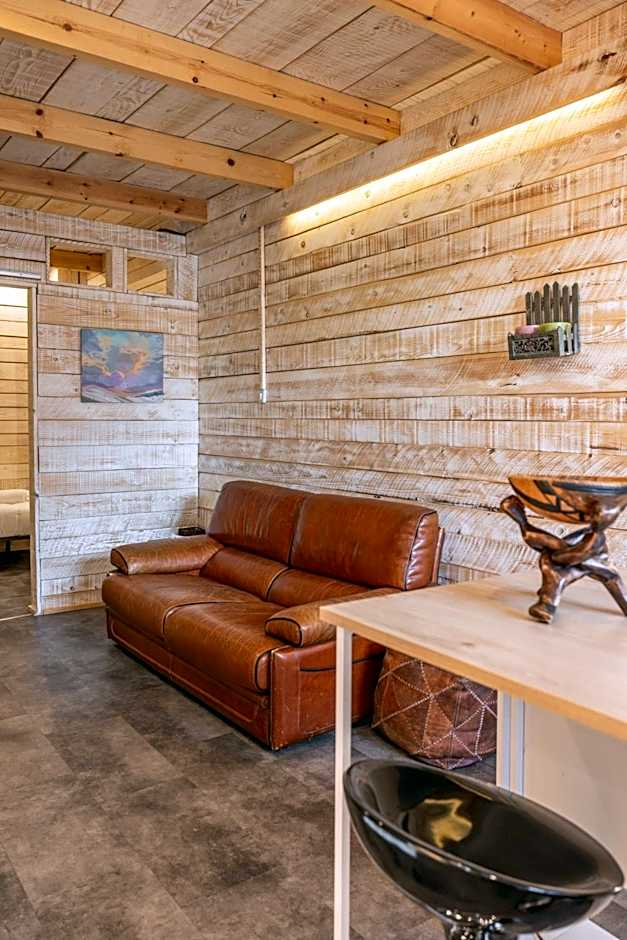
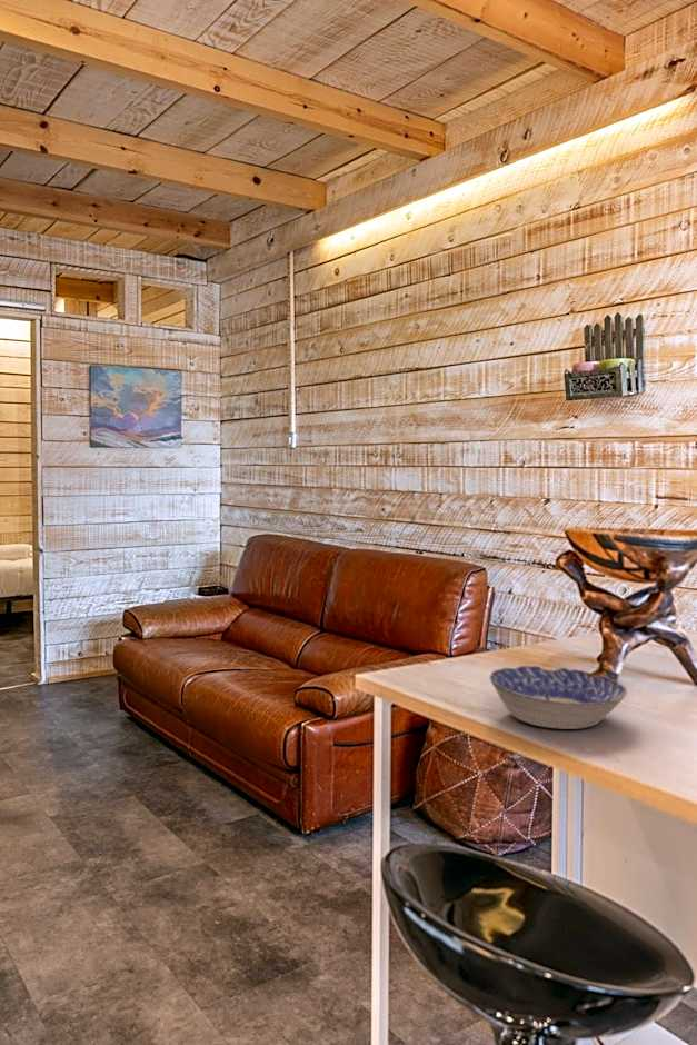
+ bowl (556, 698)
